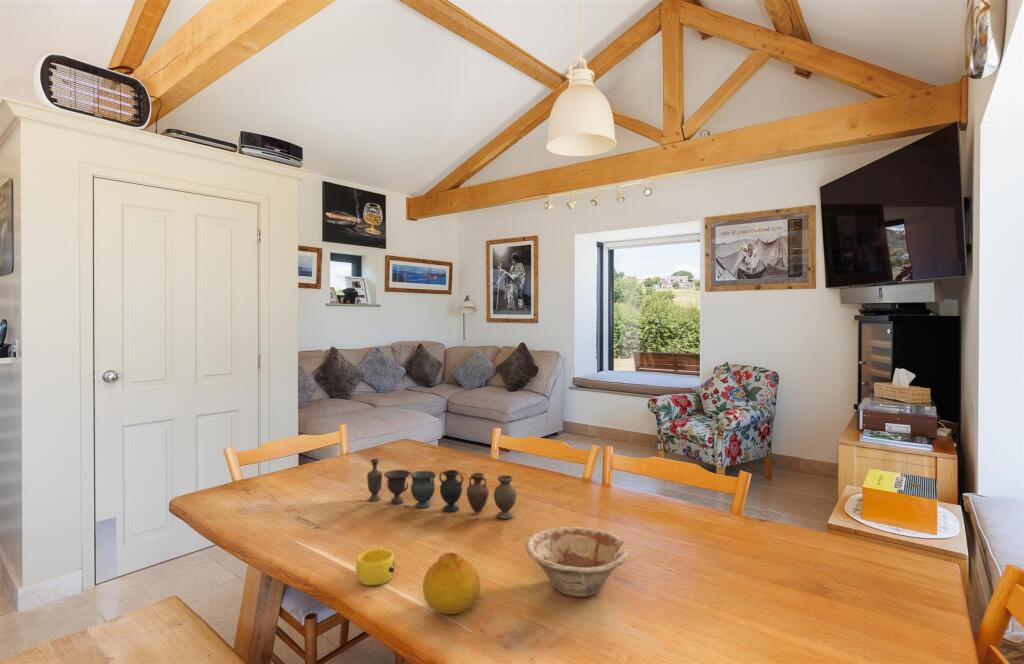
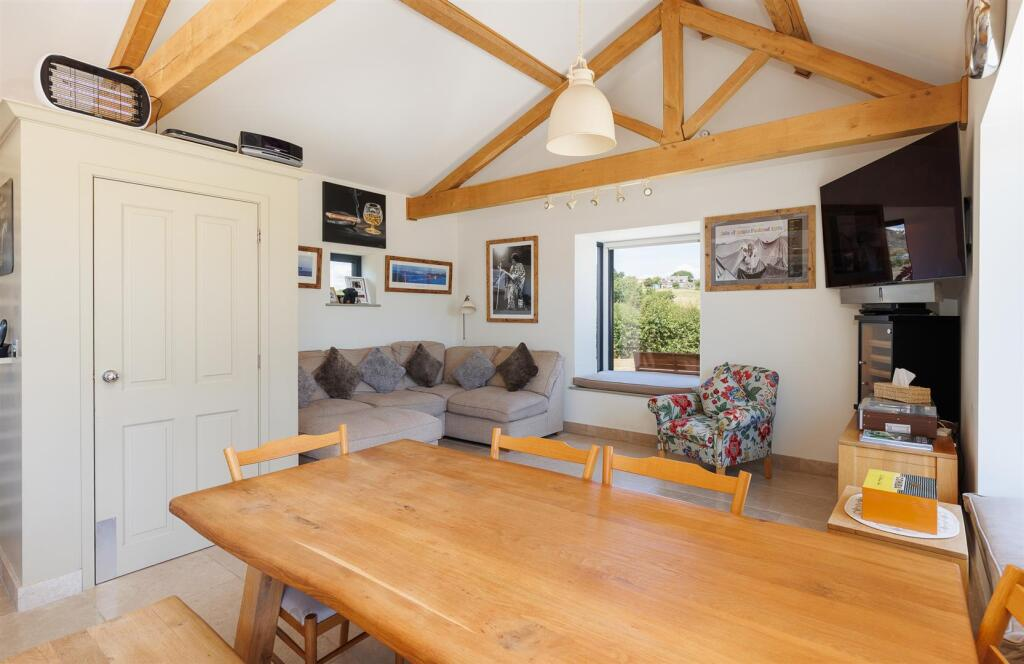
- vase (440, 486)
- cup (376, 564)
- fruit (451, 581)
- dish (576, 565)
